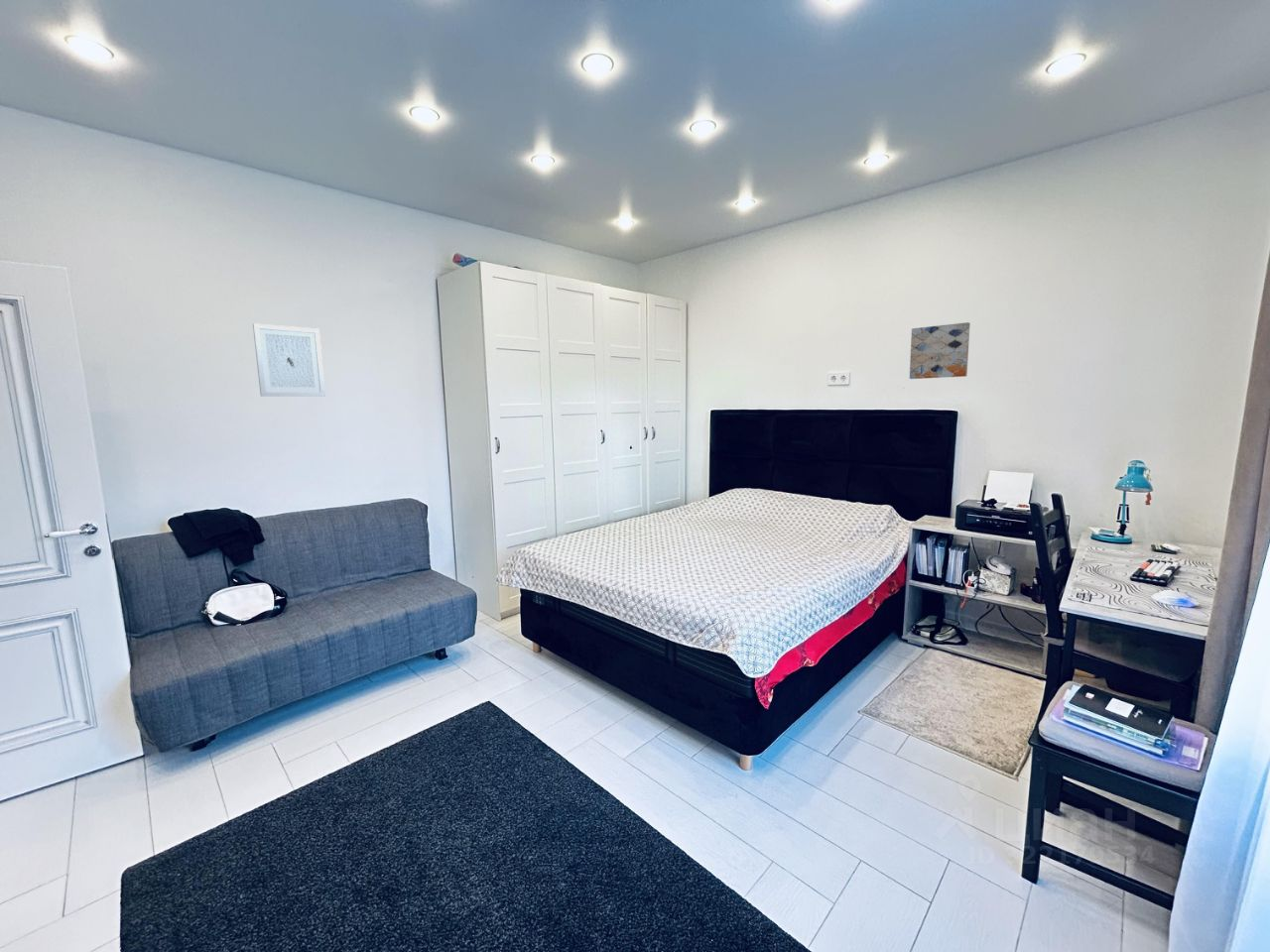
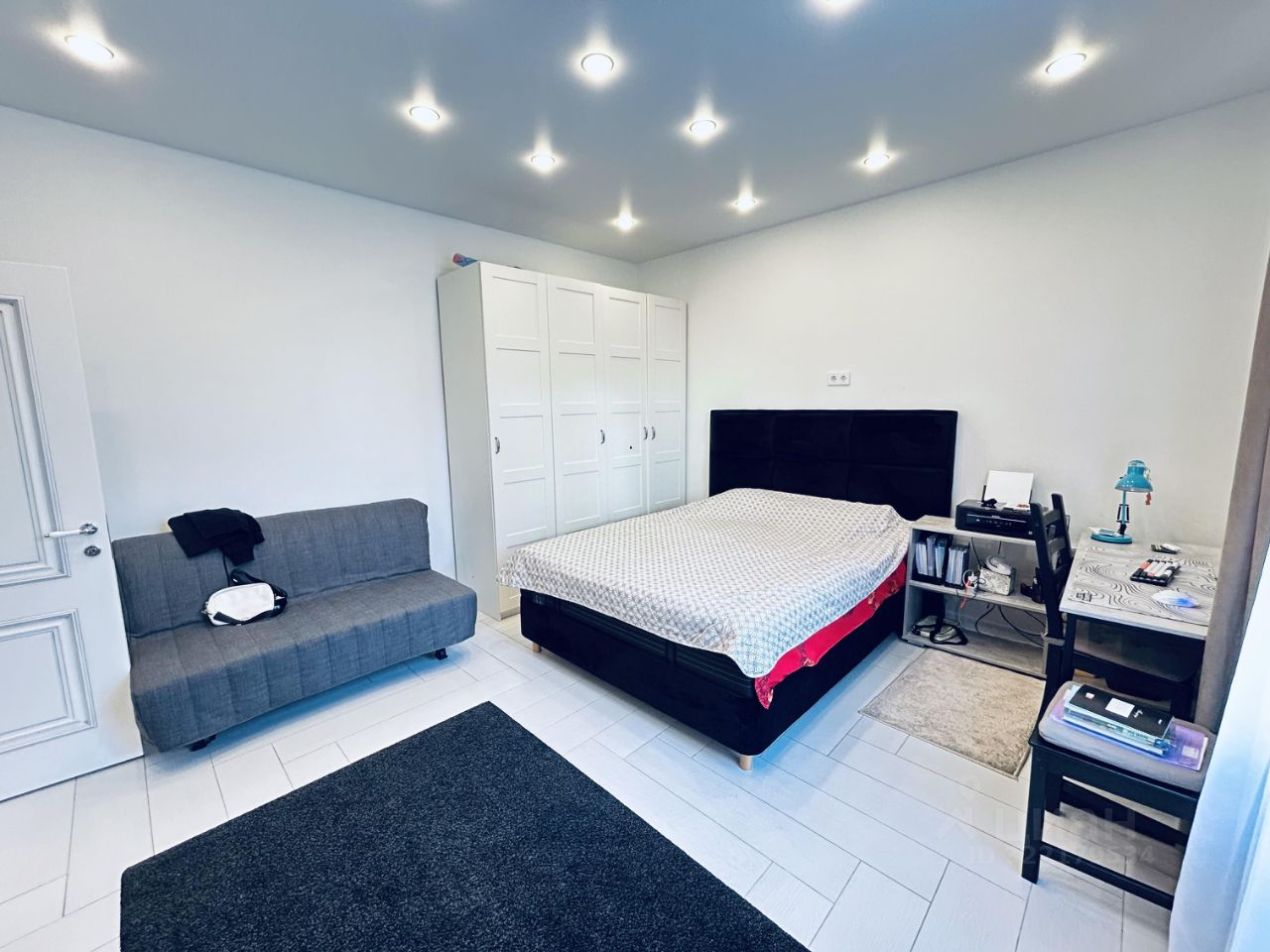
- wall art (939, 351)
- wall art (290, 361)
